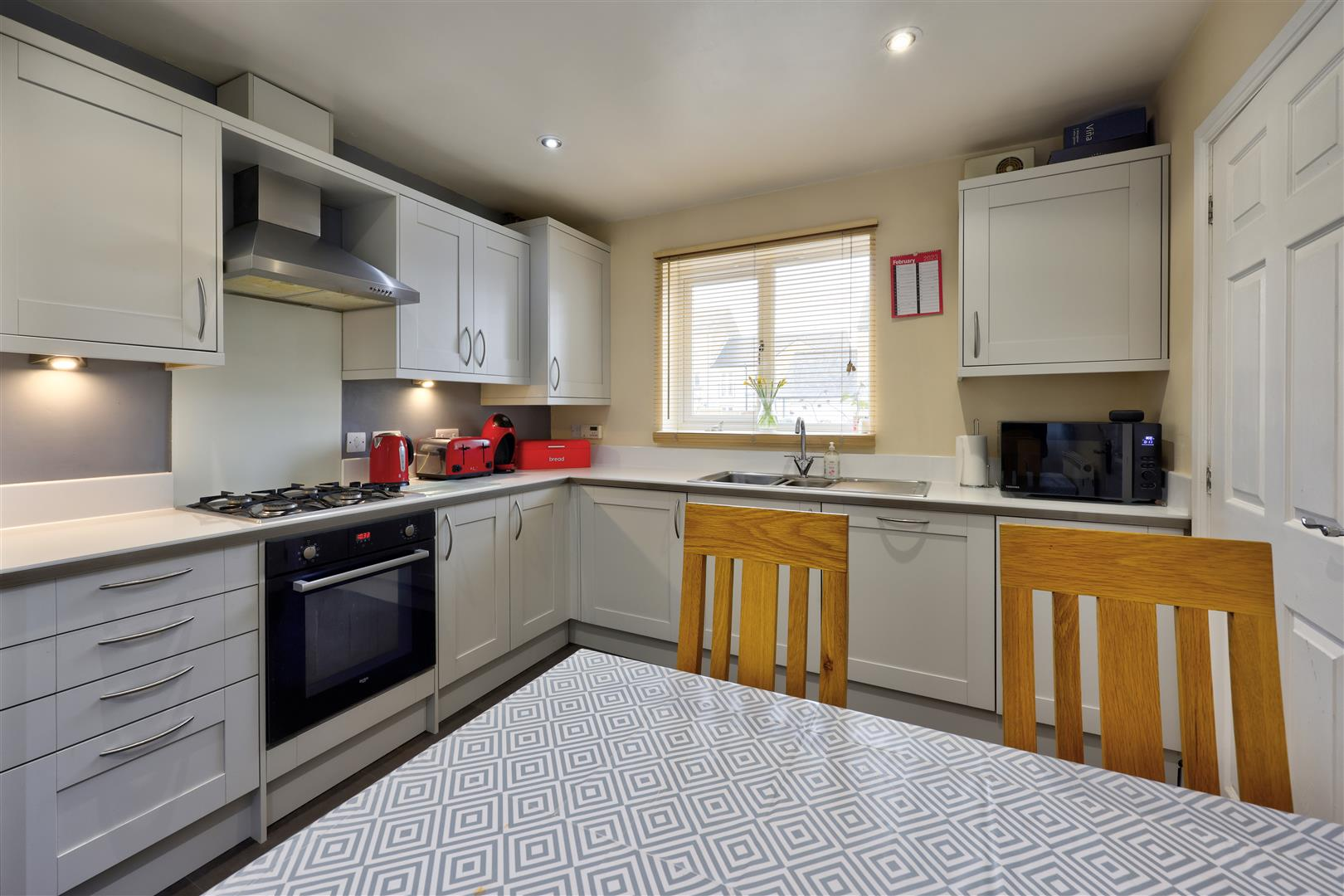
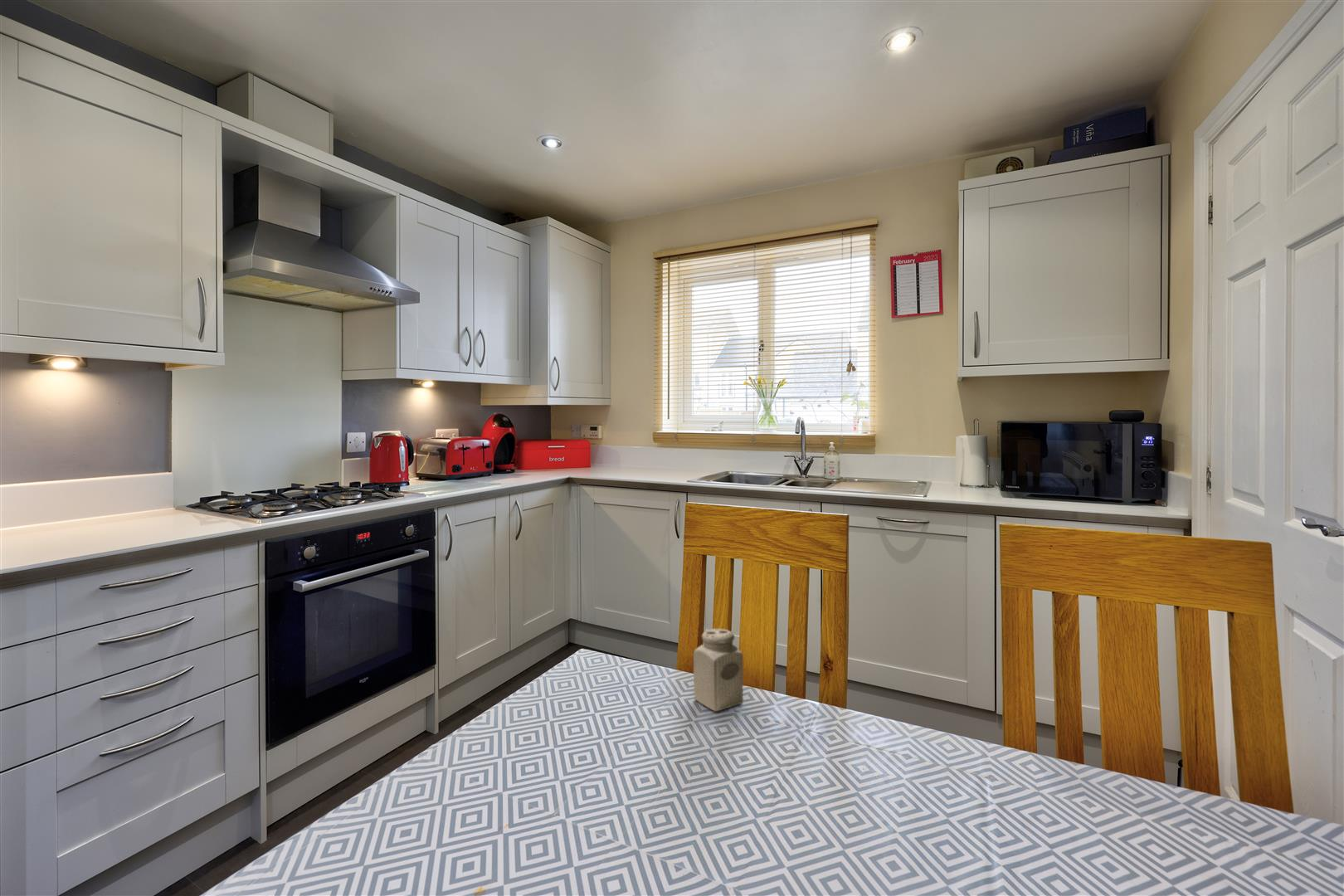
+ salt shaker (718, 665)
